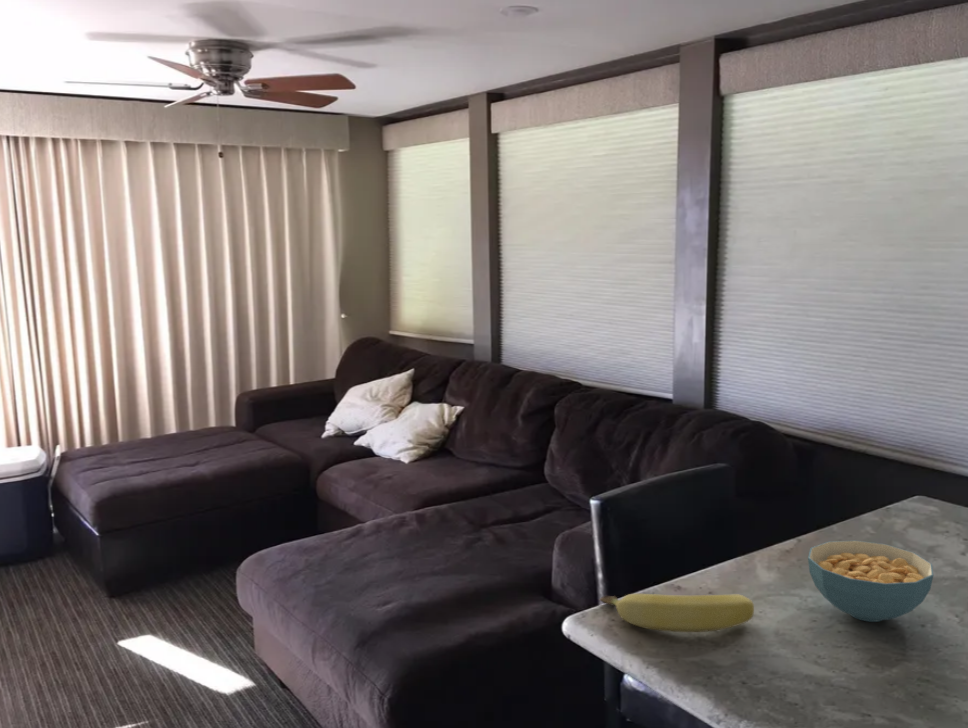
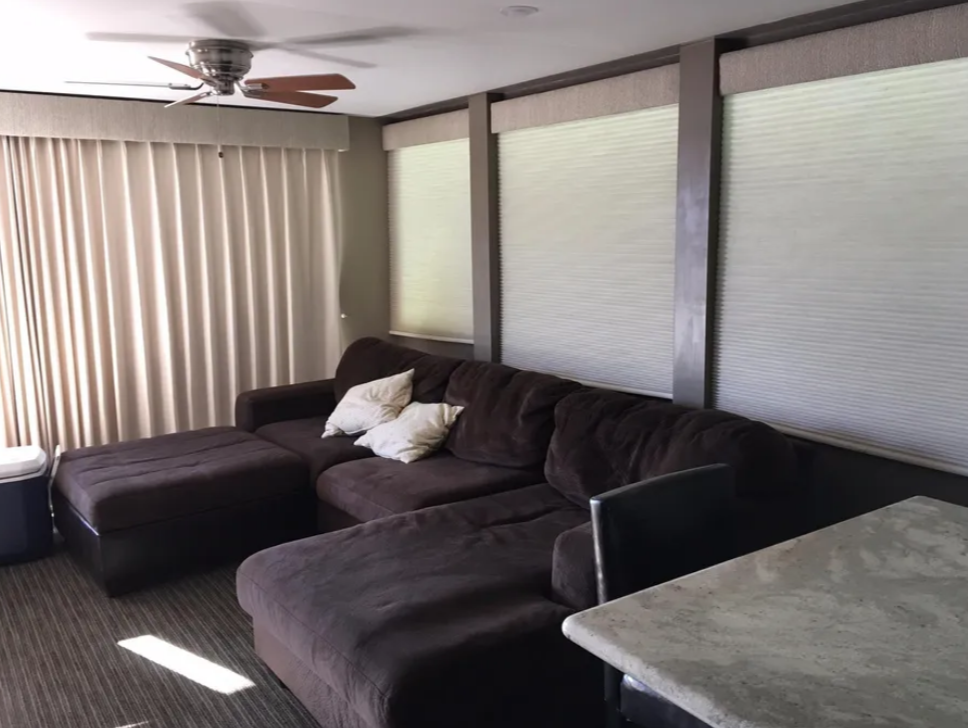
- banana (679, 598)
- cereal bowl (867, 587)
